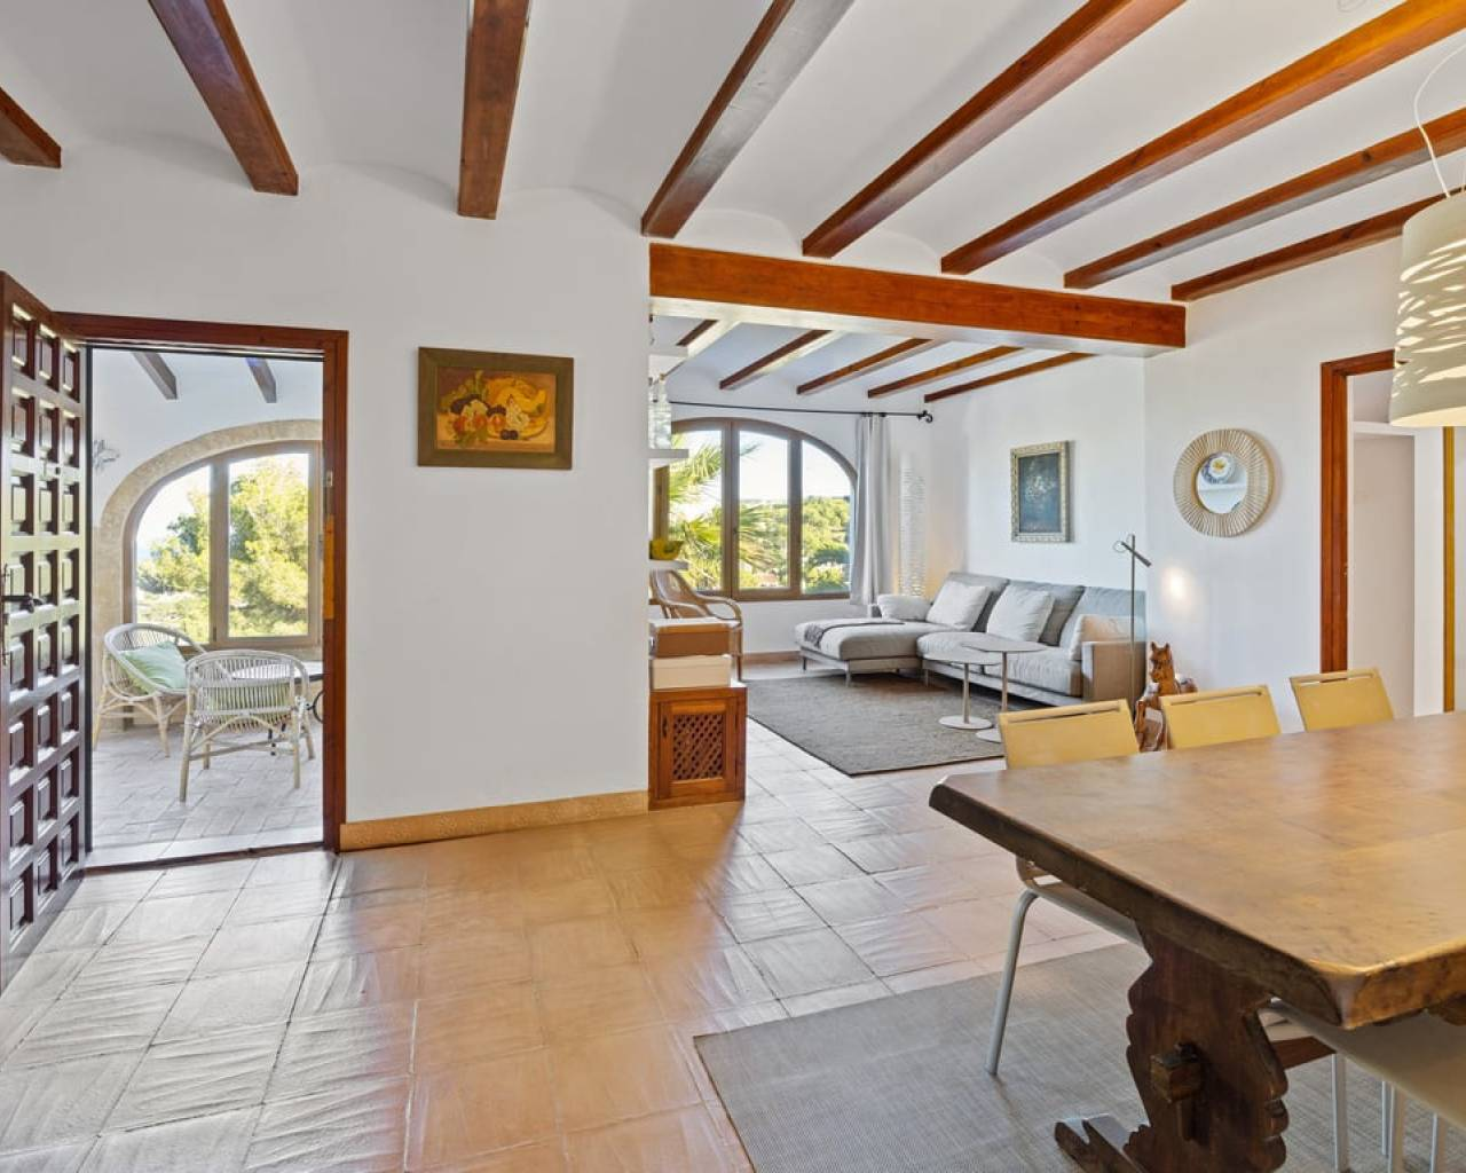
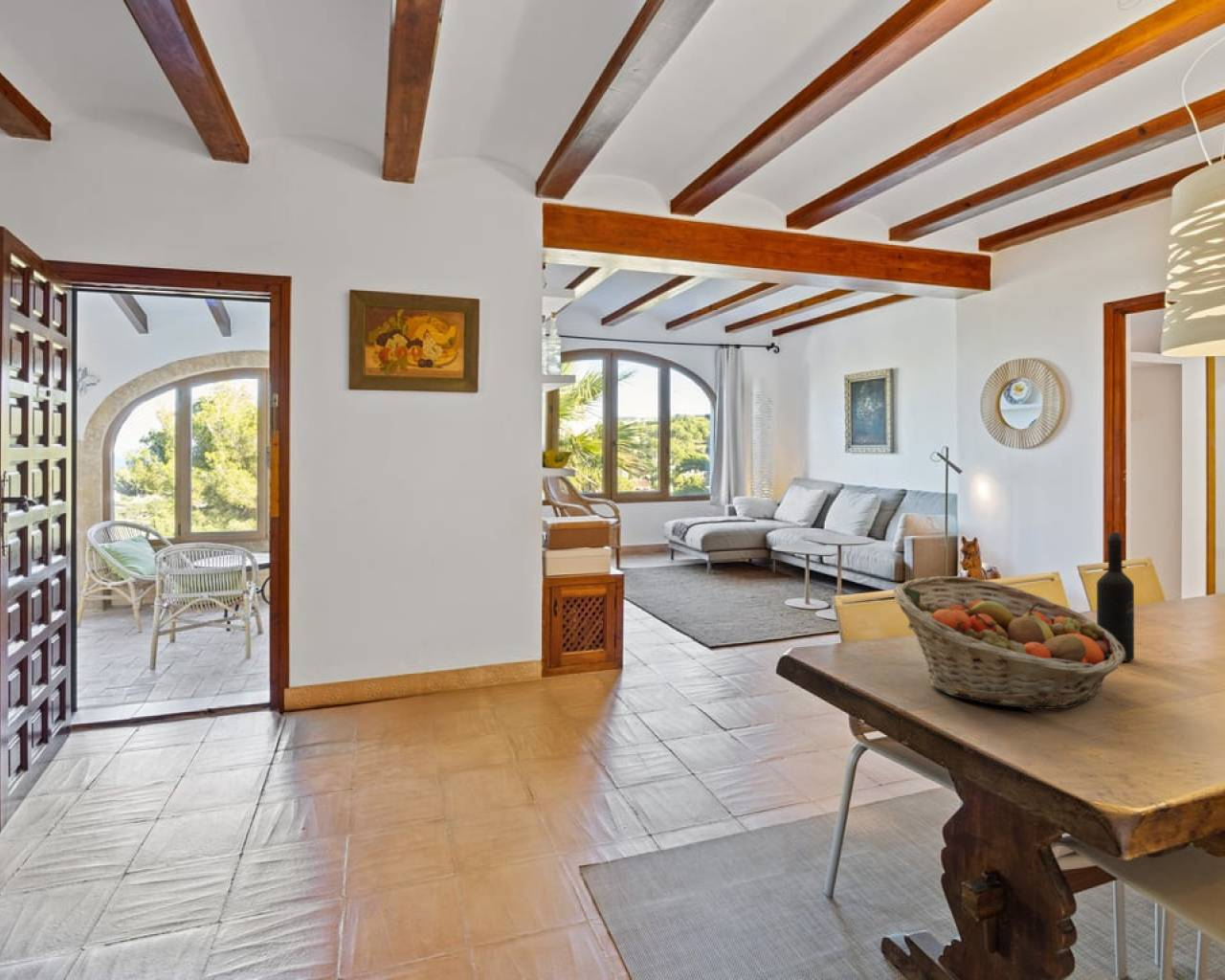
+ fruit basket (1003, 635)
+ wine bottle (1115, 595)
